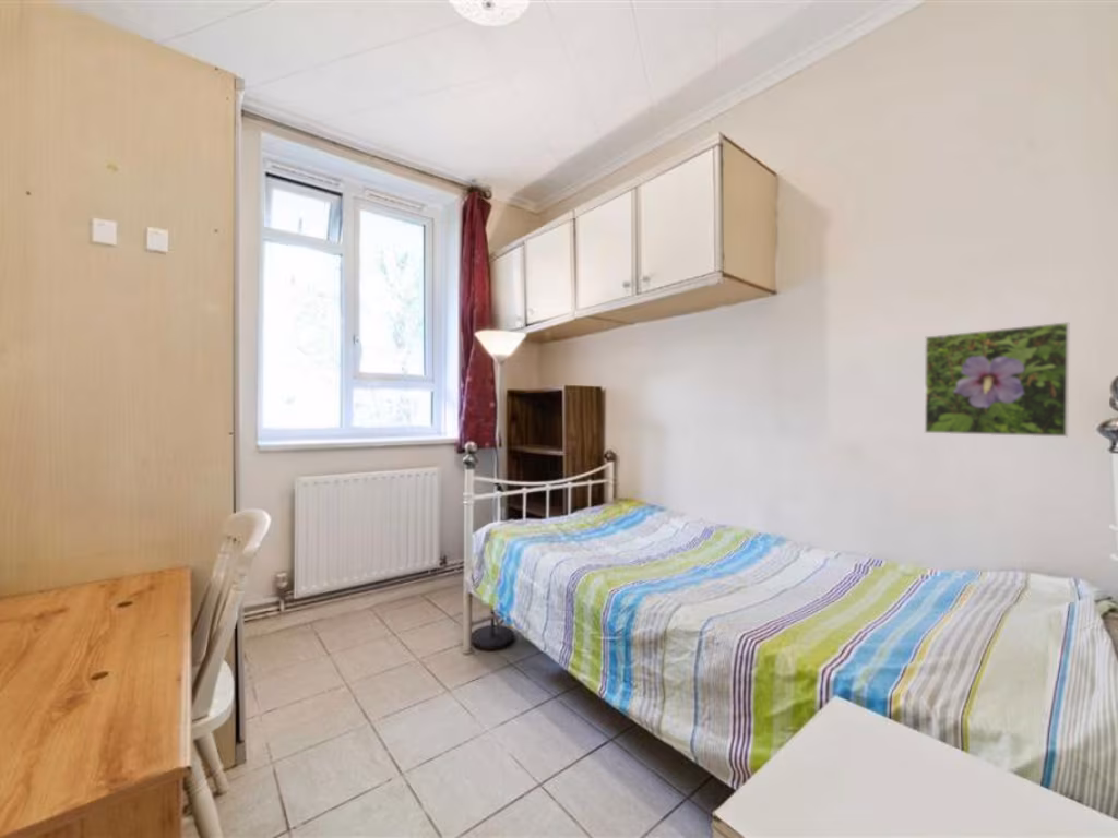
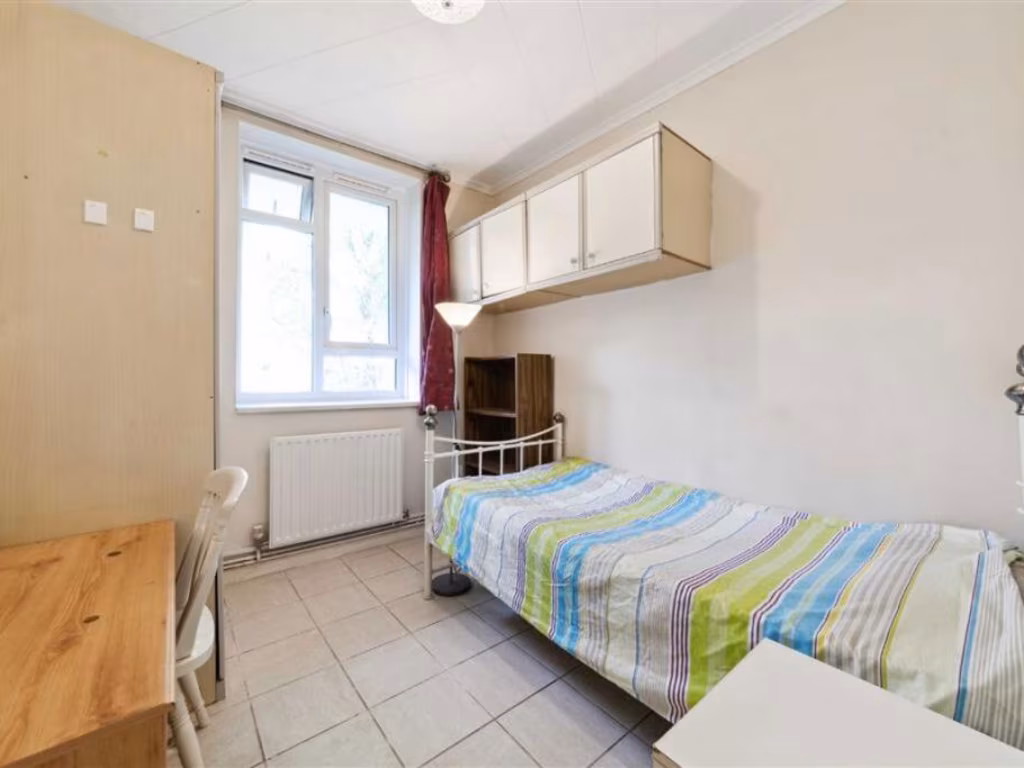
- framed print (990, 382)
